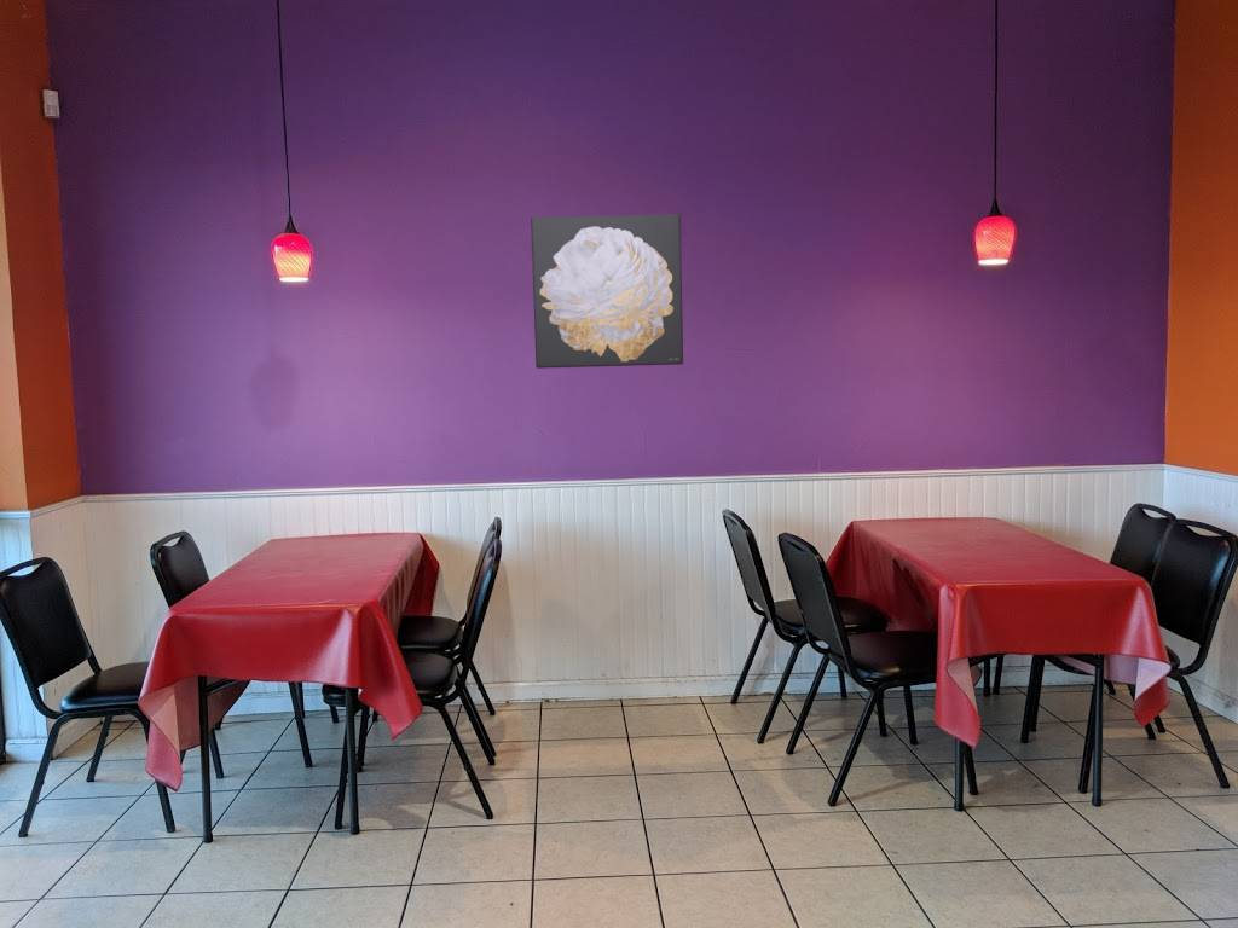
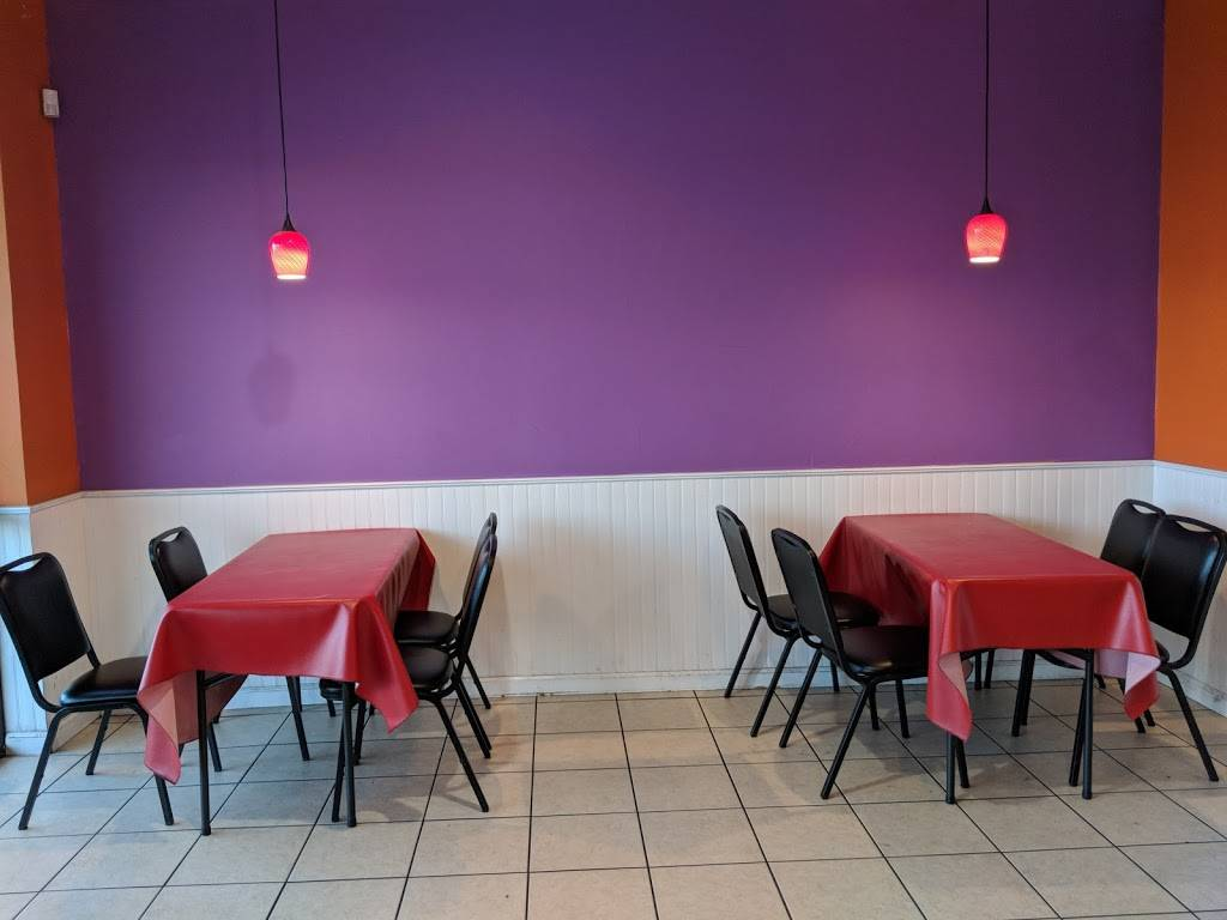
- wall art (607, 291)
